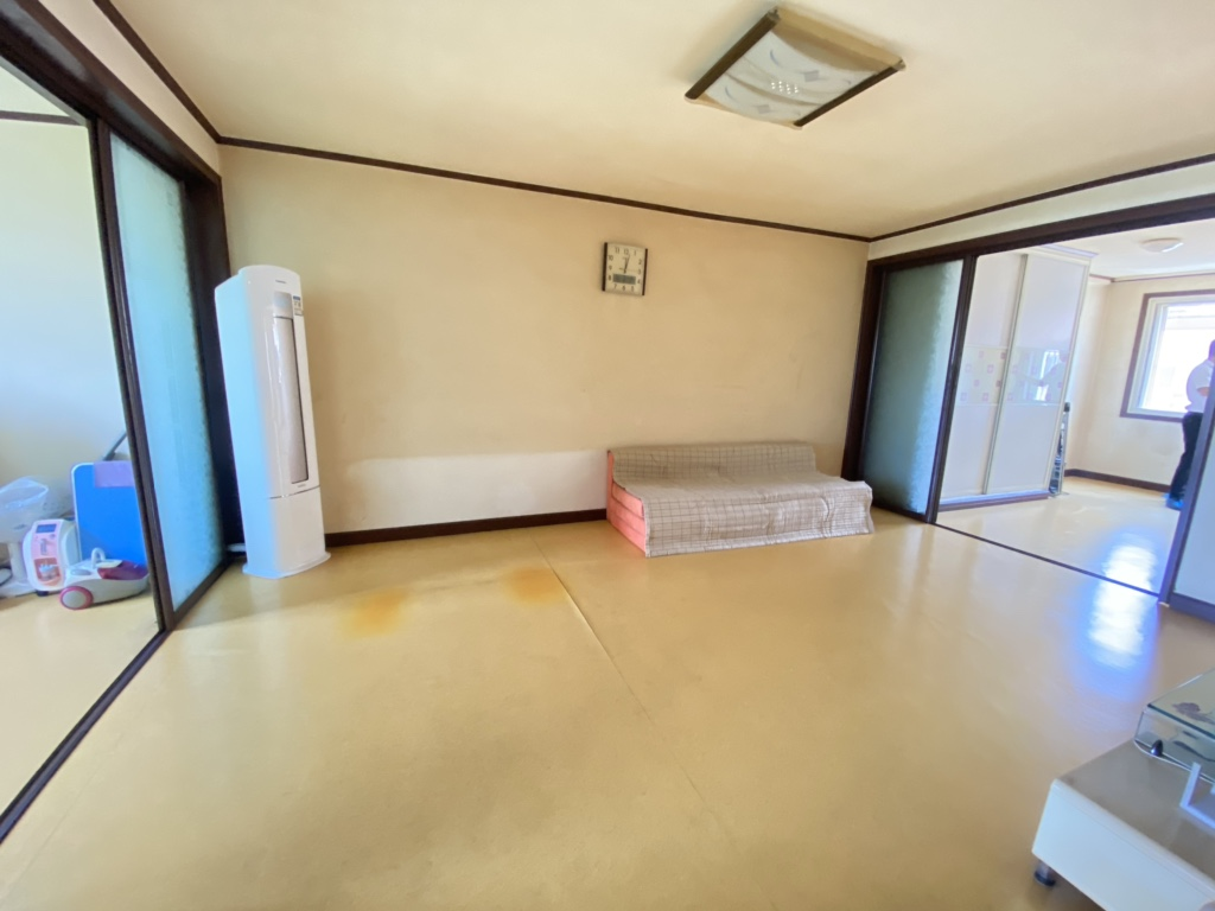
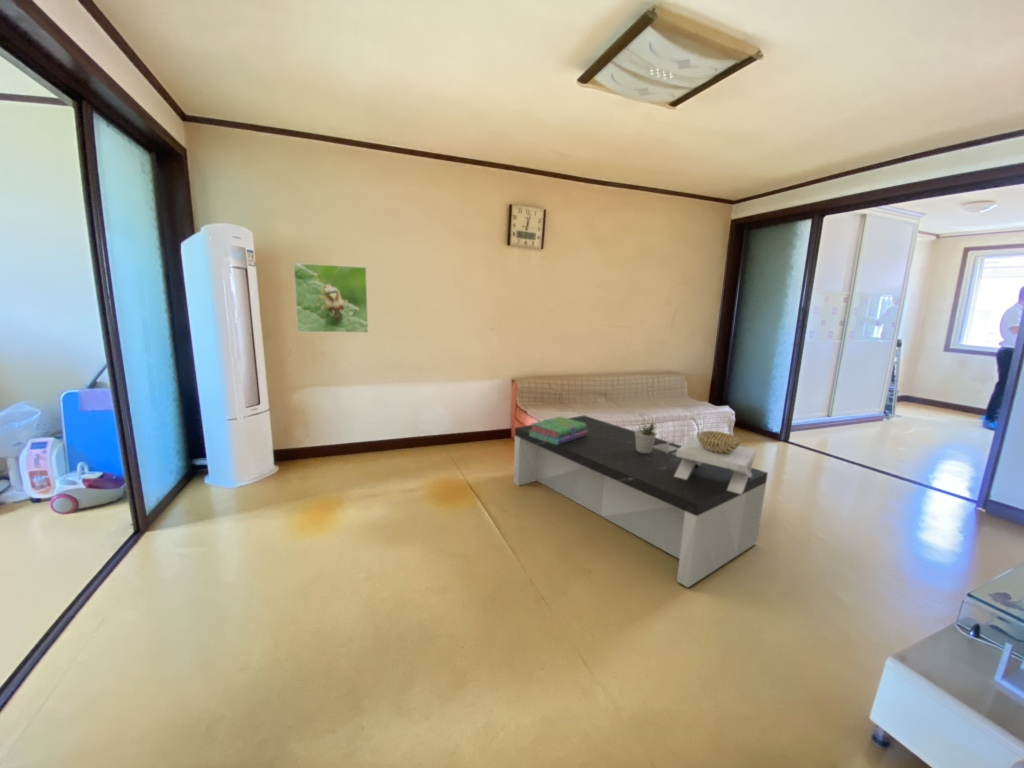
+ potted plant (646, 435)
+ stack of books (558, 429)
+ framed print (332, 299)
+ coffee table (622, 473)
+ decorative bowl (716, 455)
